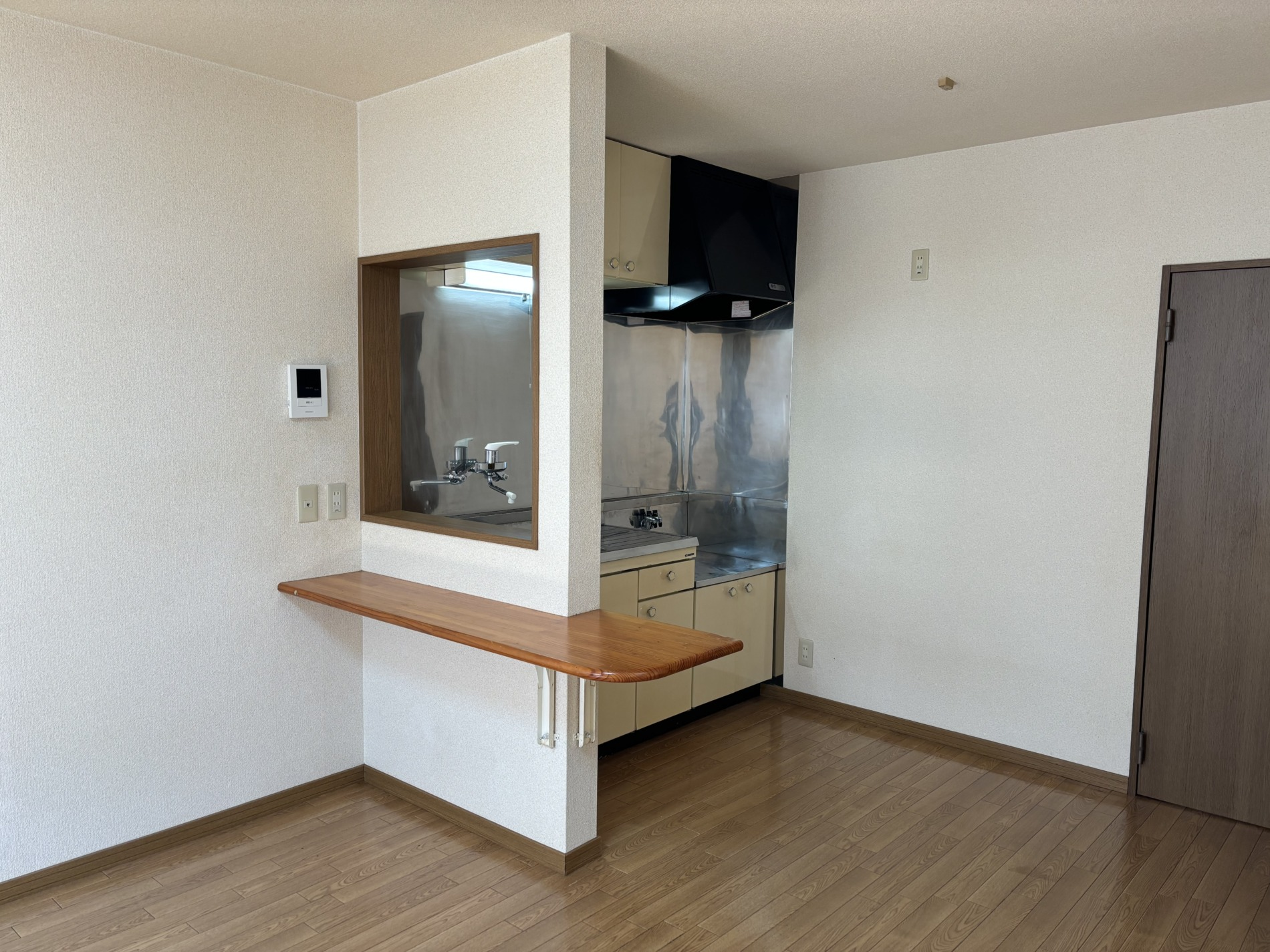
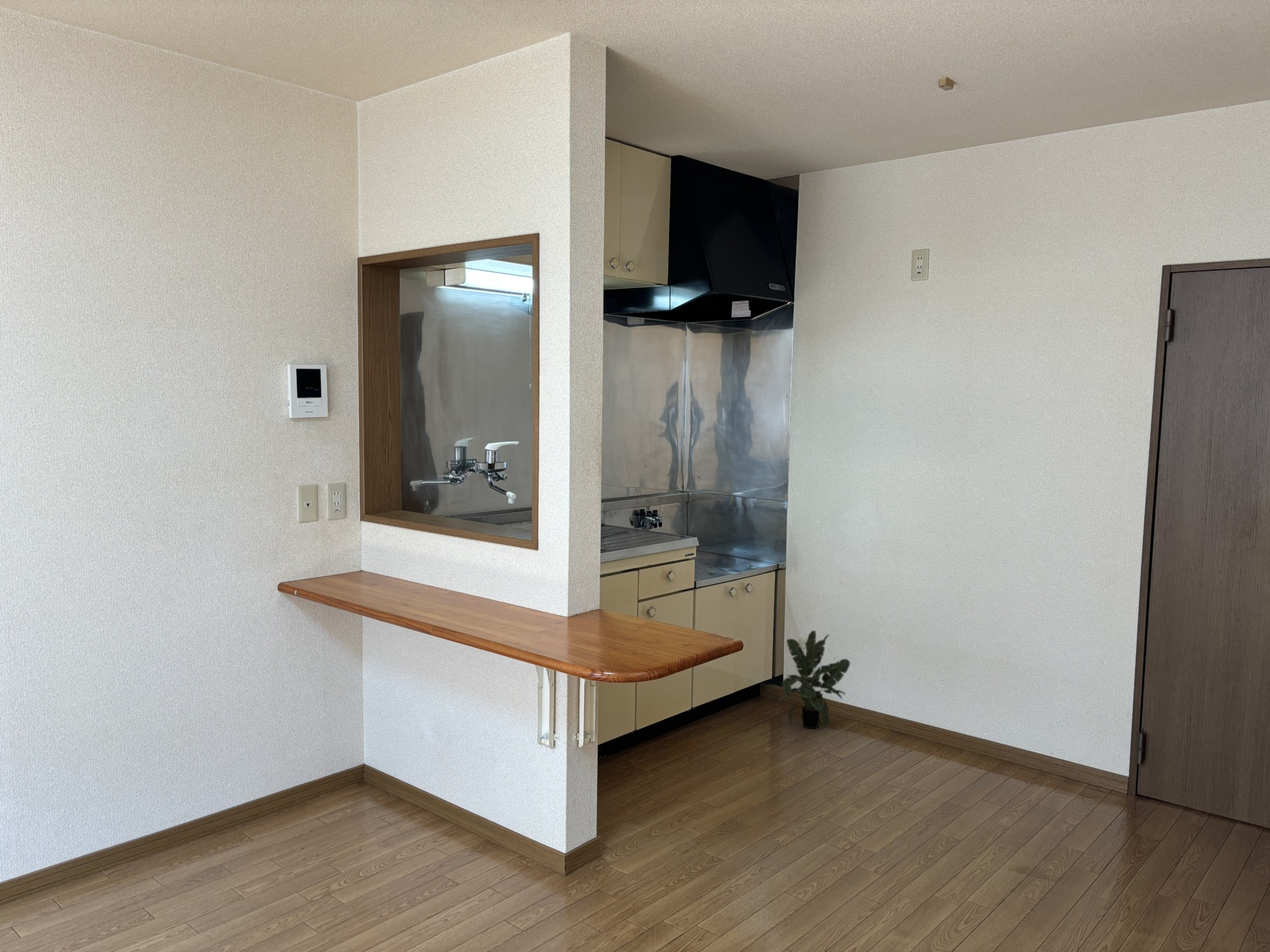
+ potted plant (808, 680)
